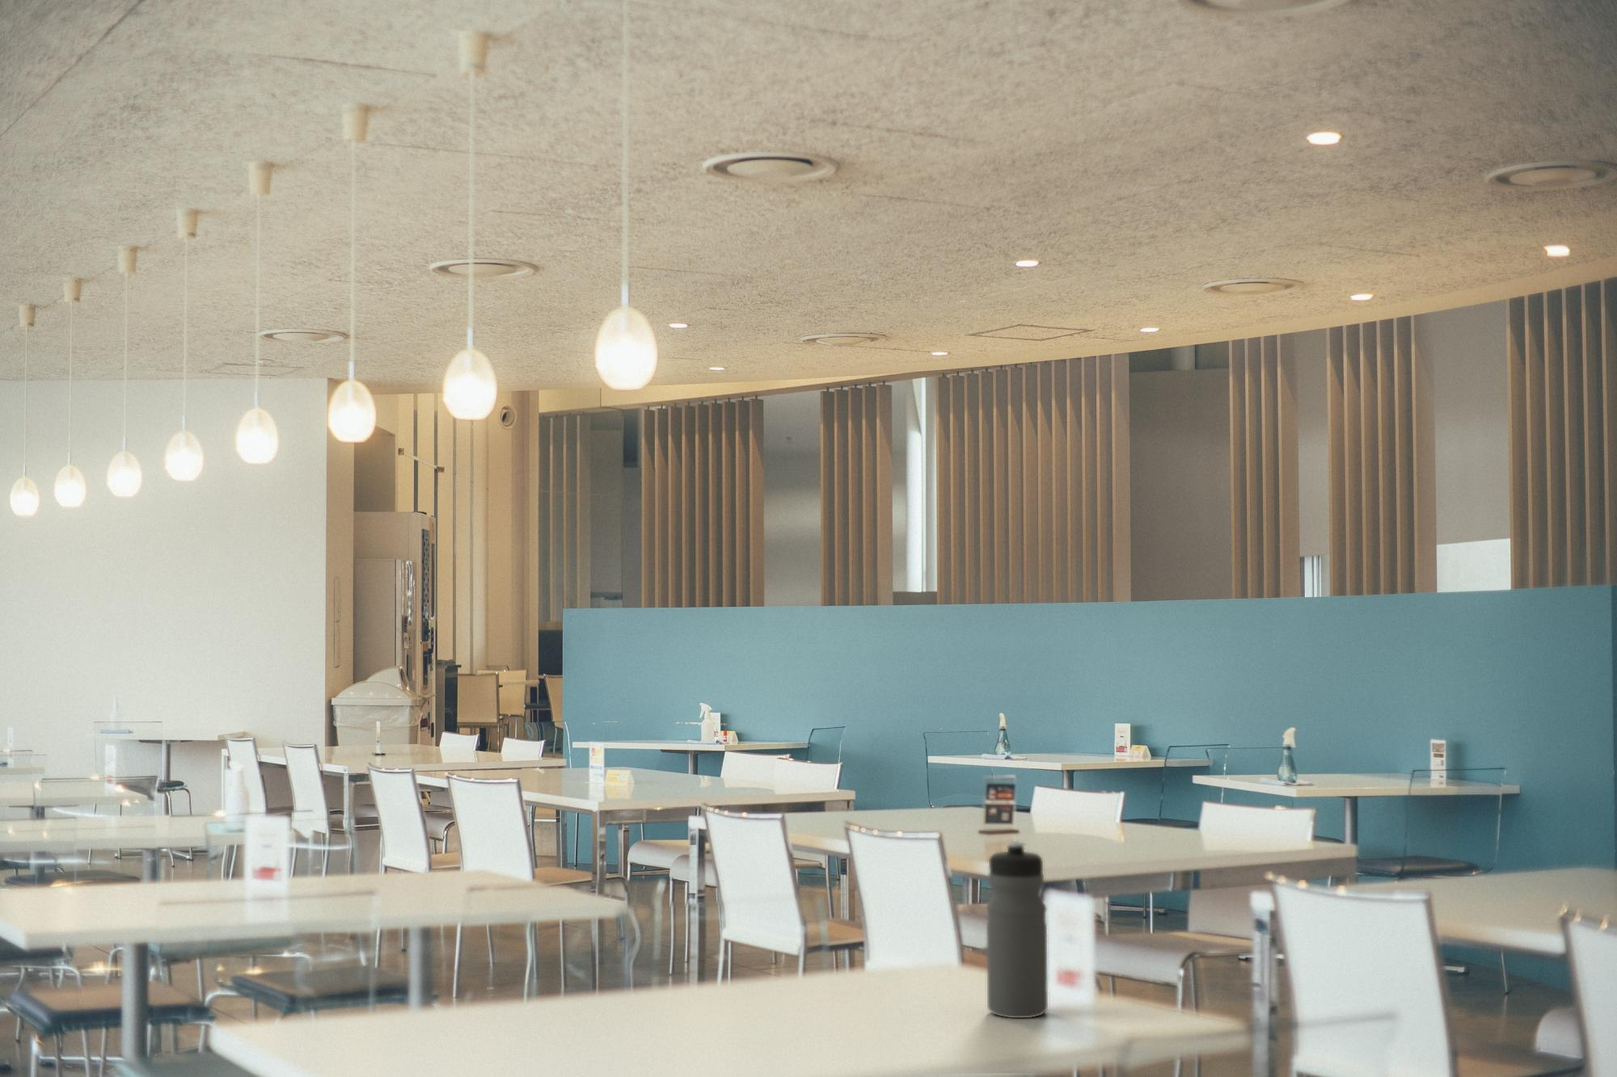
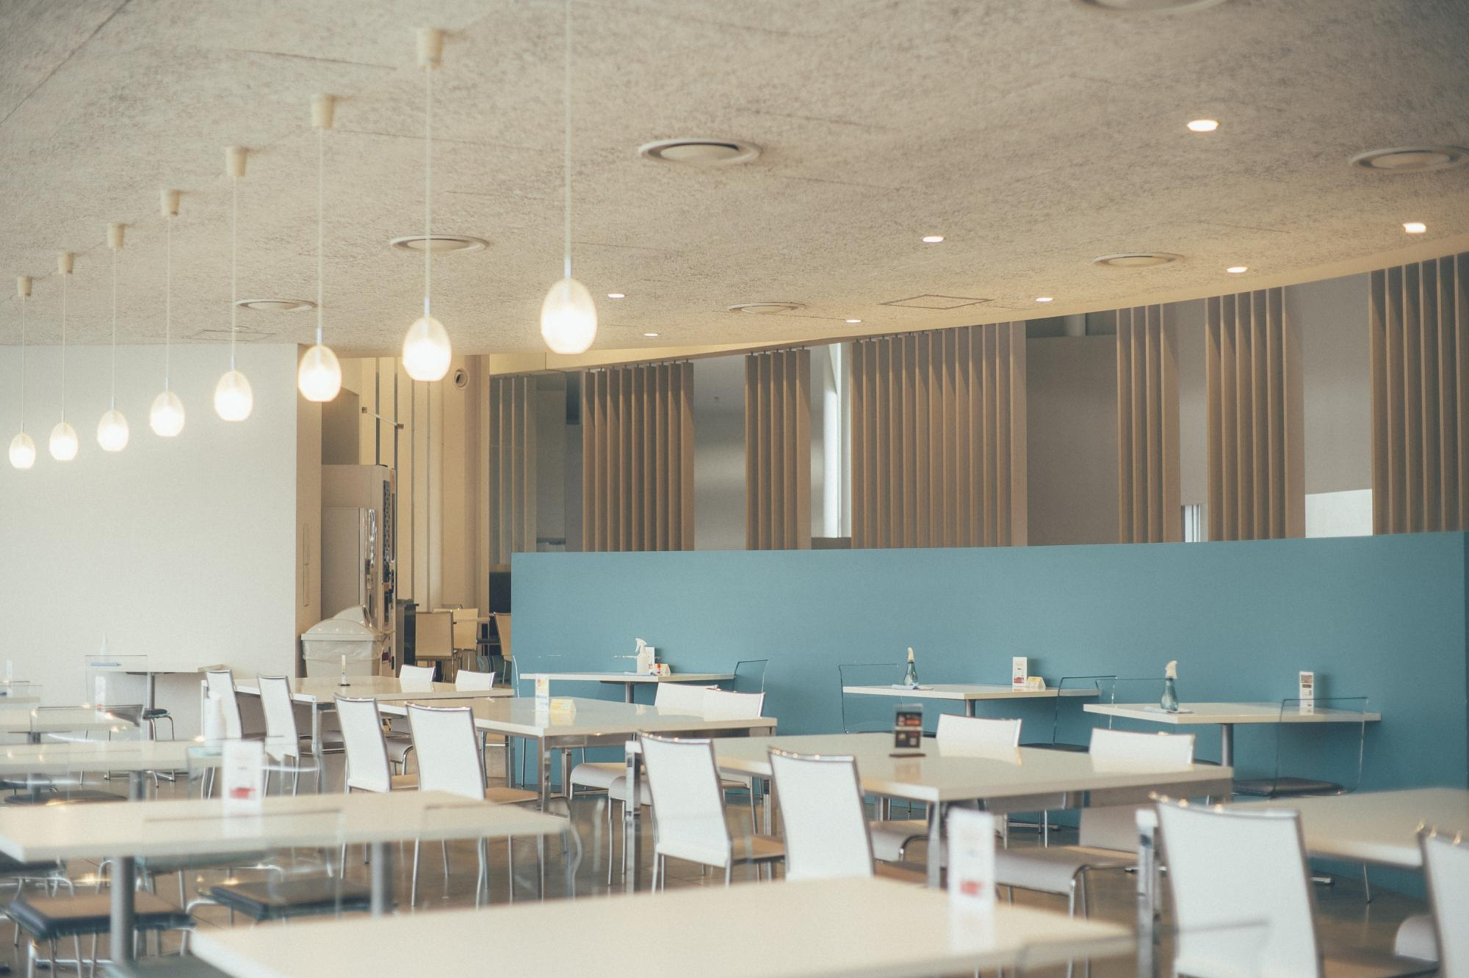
- water bottle (1016, 926)
